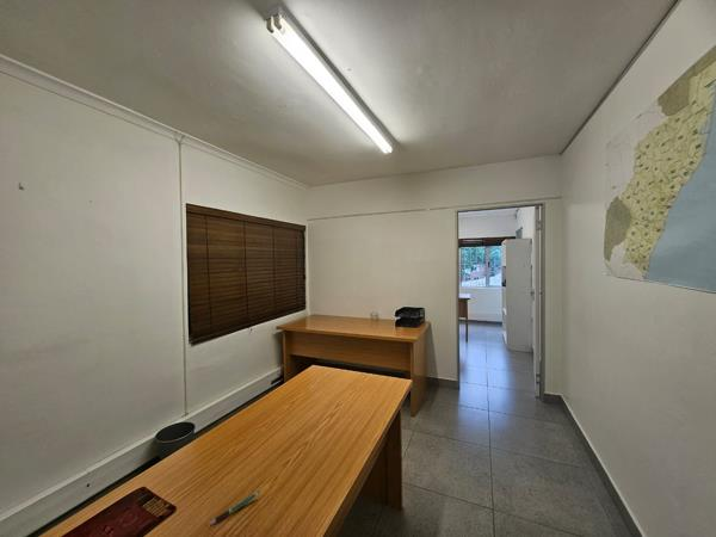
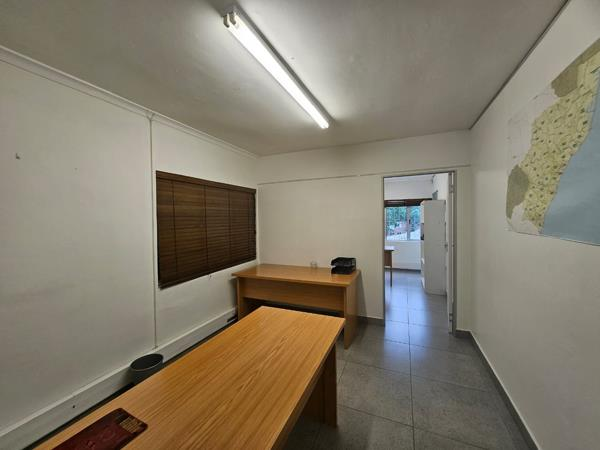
- pen (235, 506)
